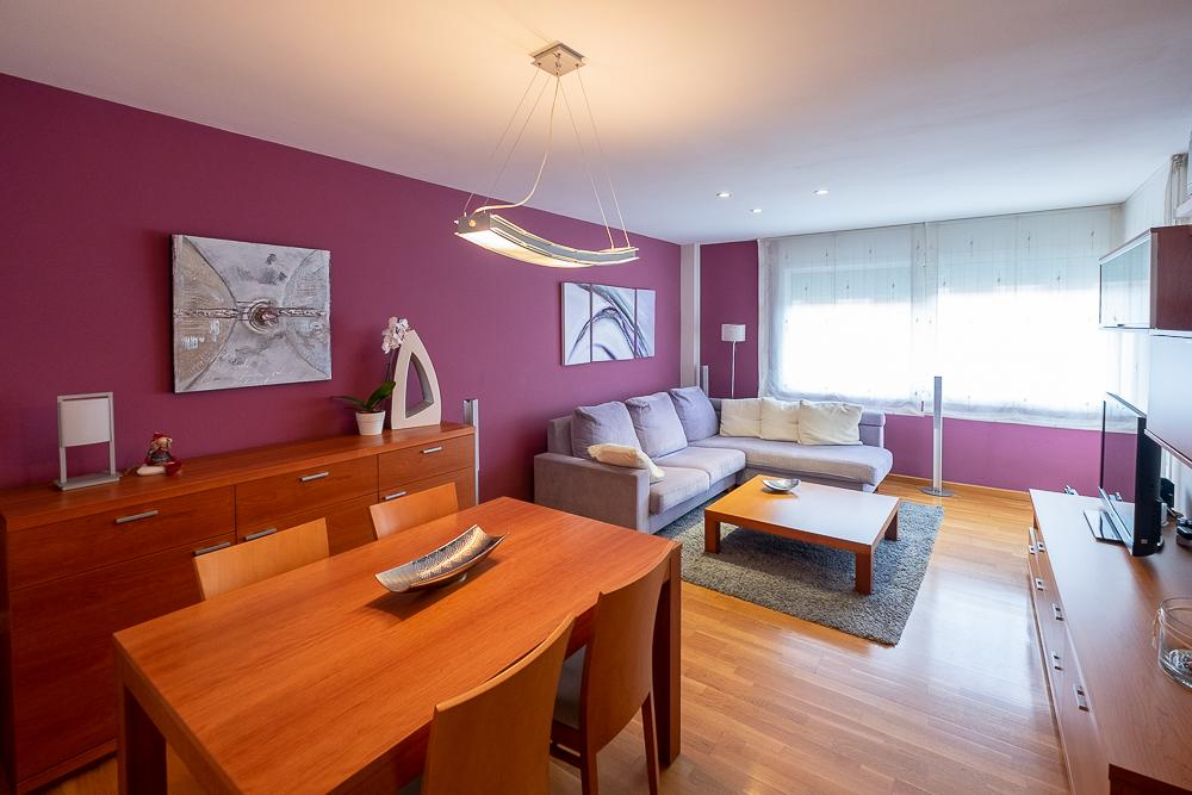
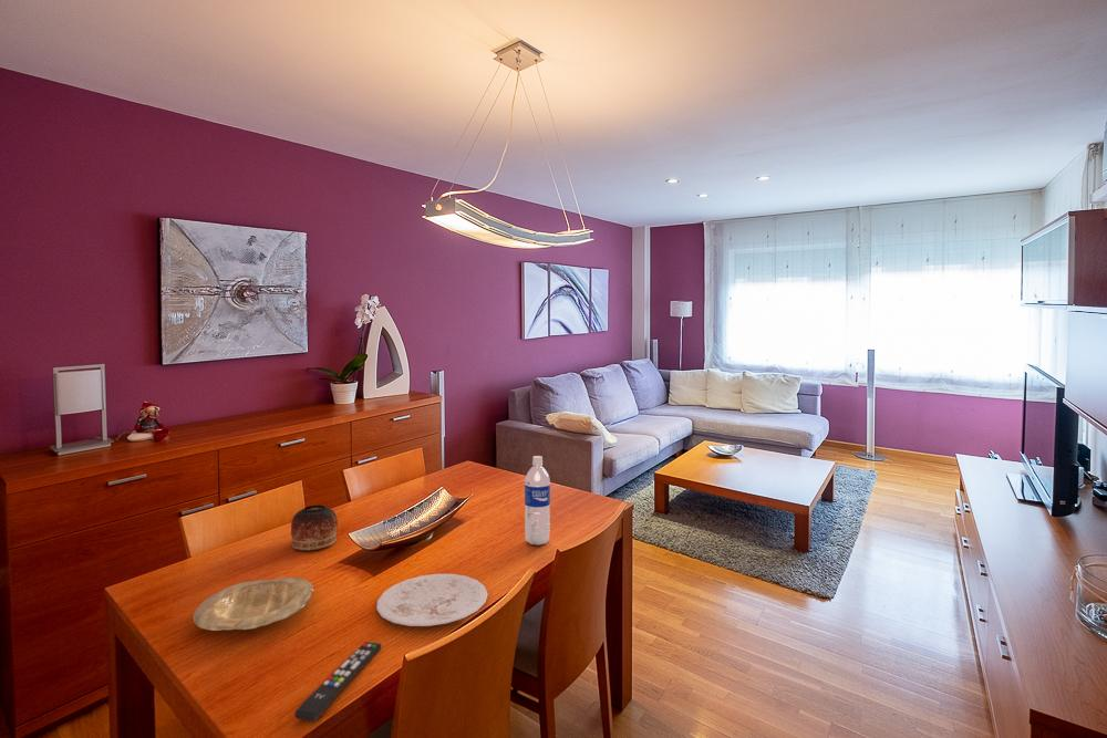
+ plate (433, 599)
+ remote control (342, 676)
+ plate (255, 607)
+ water bottle (537, 499)
+ bowl (314, 524)
